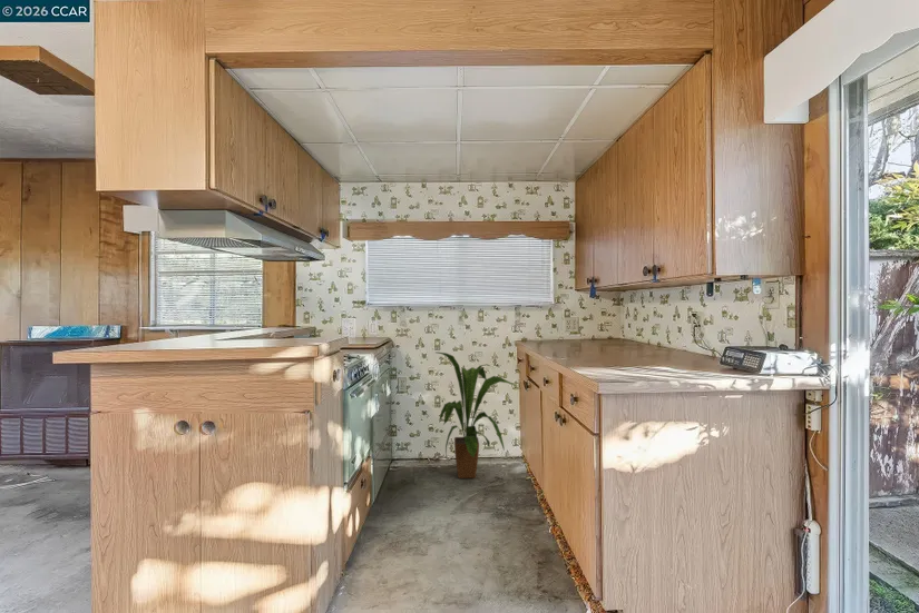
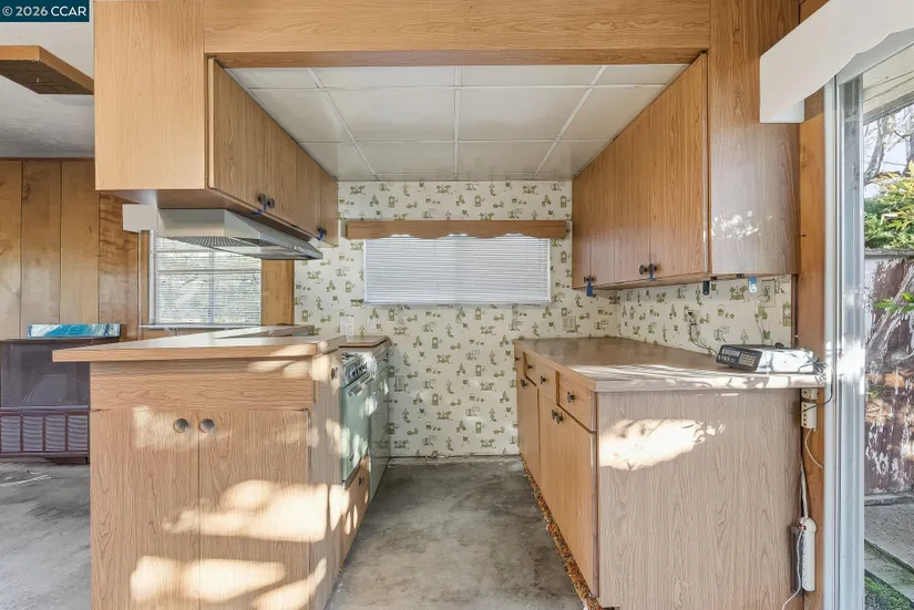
- house plant (476, 412)
